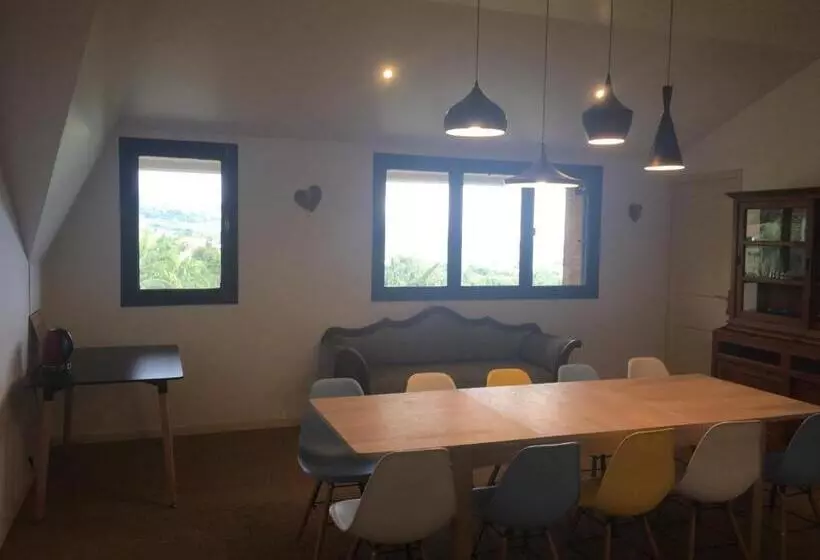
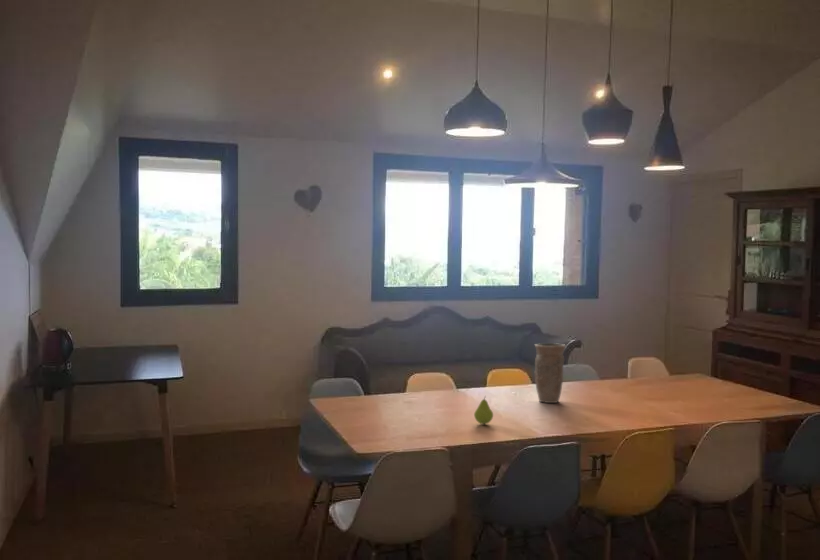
+ fruit (483, 409)
+ vase (549, 372)
